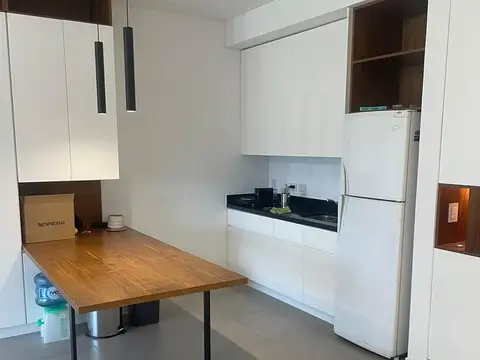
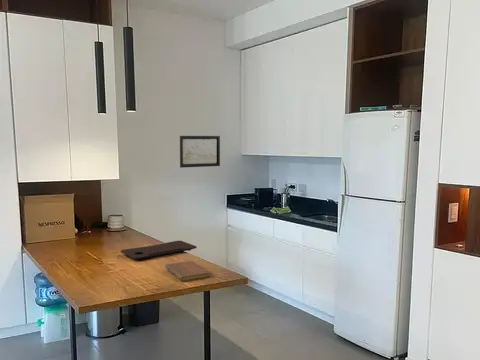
+ wall art (200, 151)
+ cutting board (159, 250)
+ notebook (187, 270)
